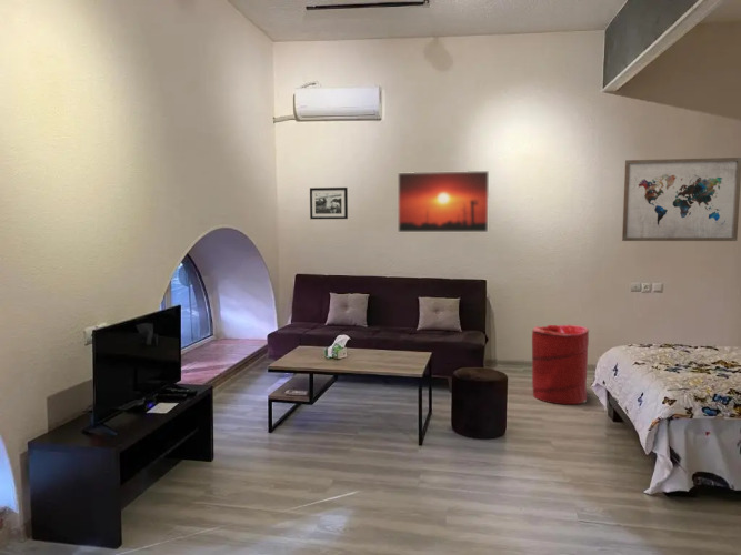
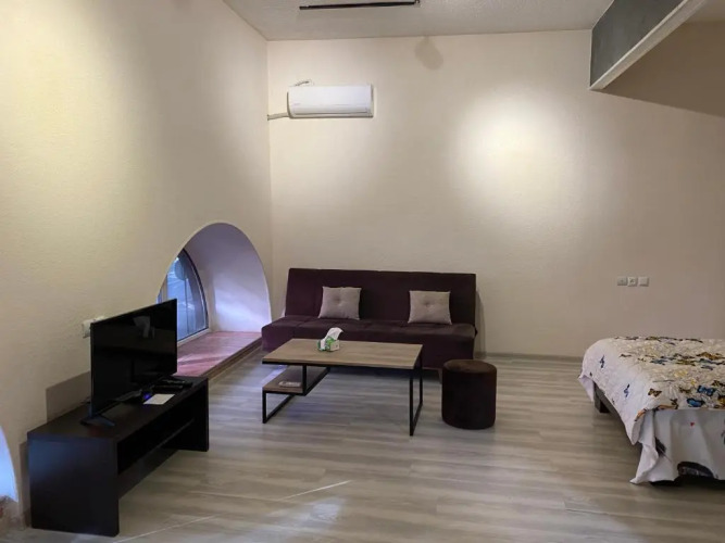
- wall art (680, 200)
- picture frame (328, 203)
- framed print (442, 202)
- laundry hamper (559, 361)
